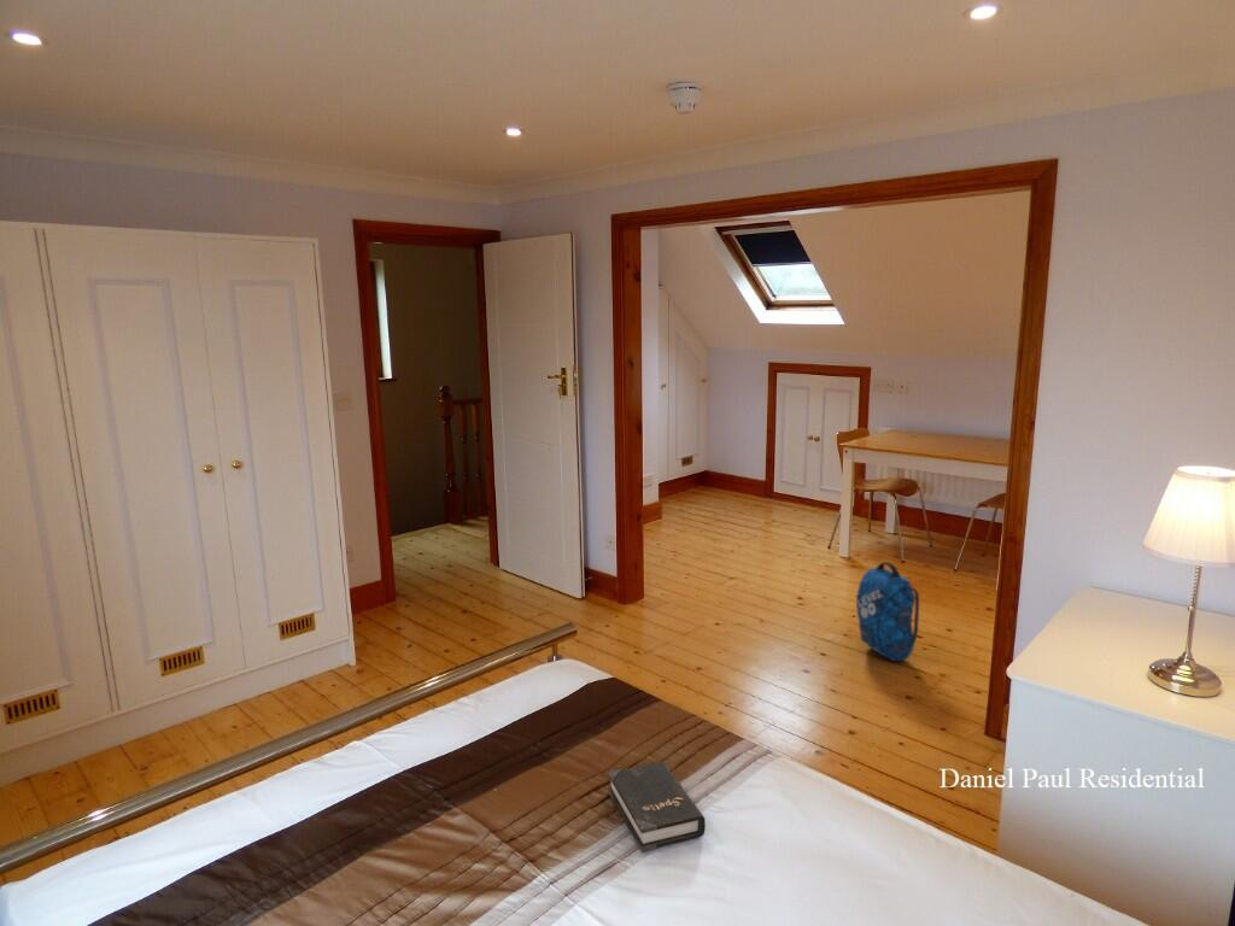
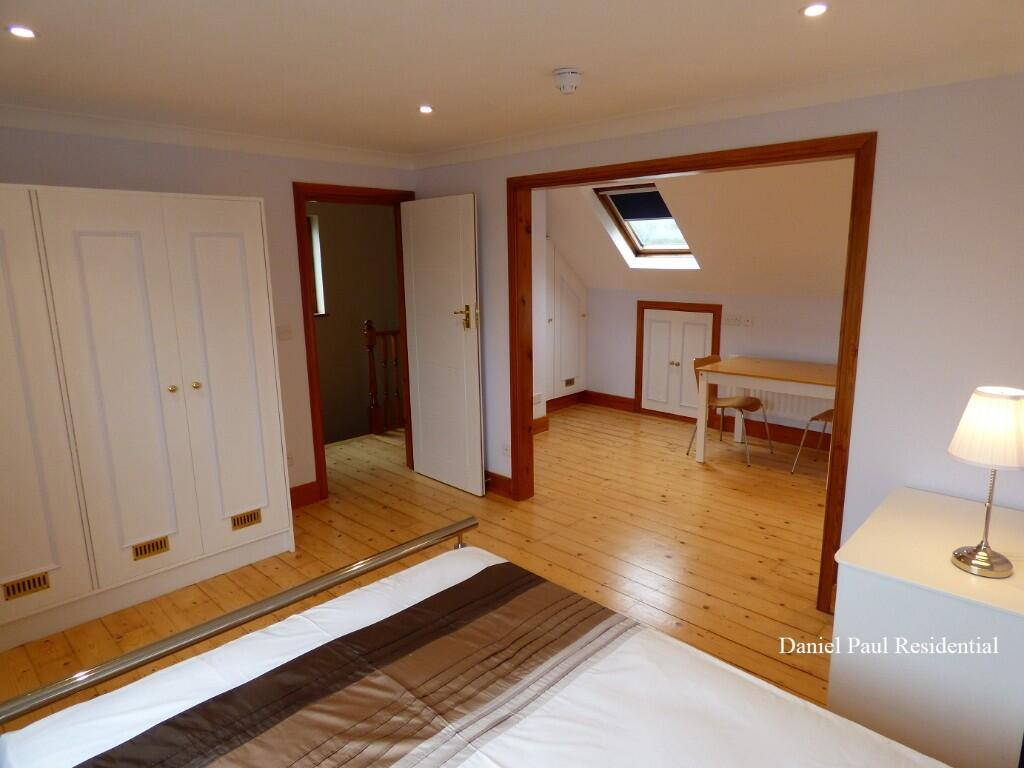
- hardback book (654, 802)
- backpack (885, 609)
